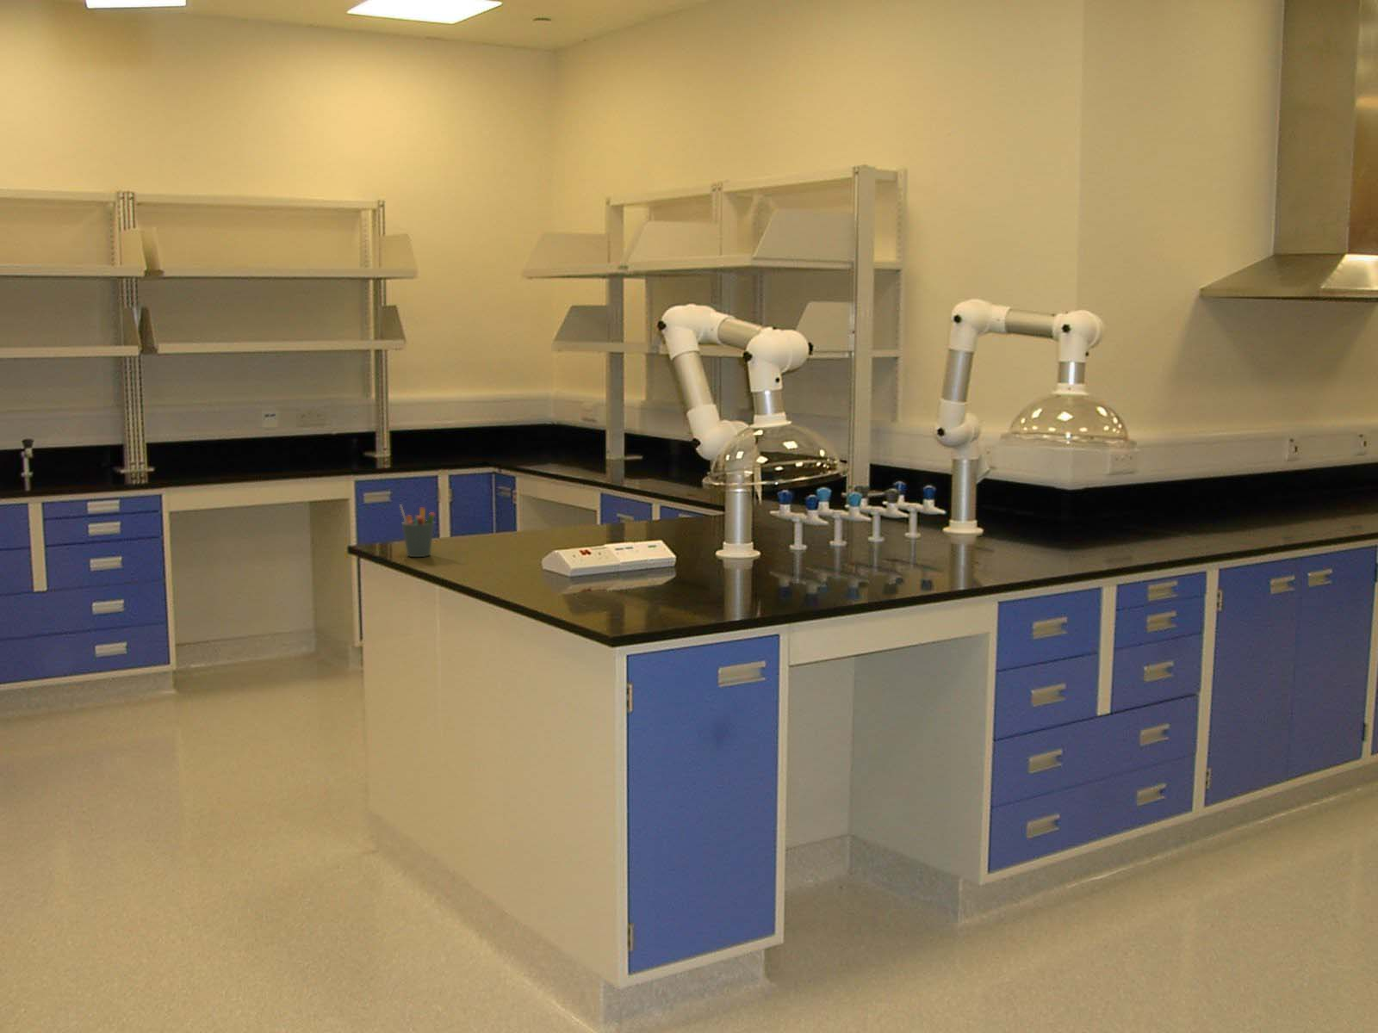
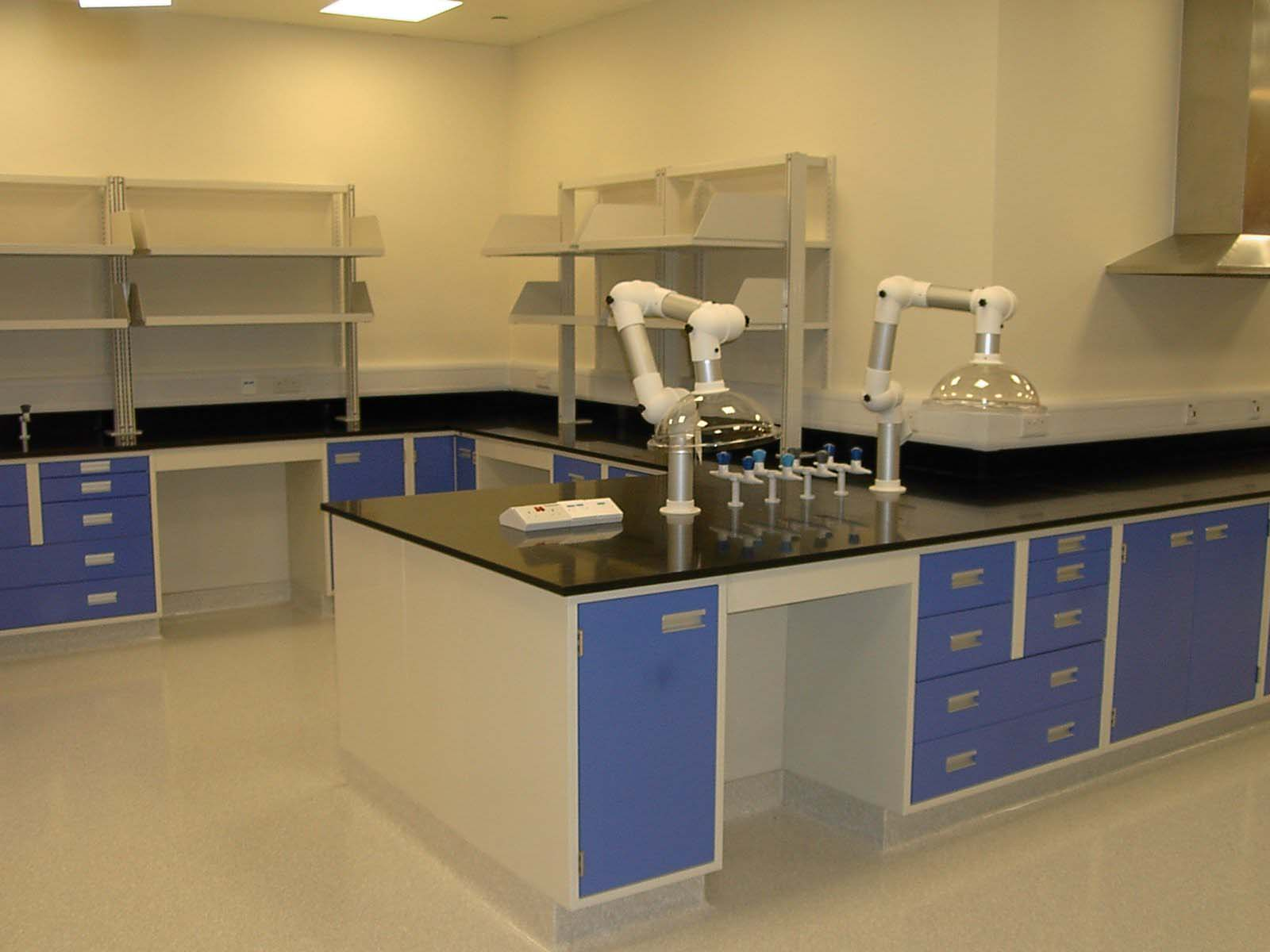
- pen holder (418, 530)
